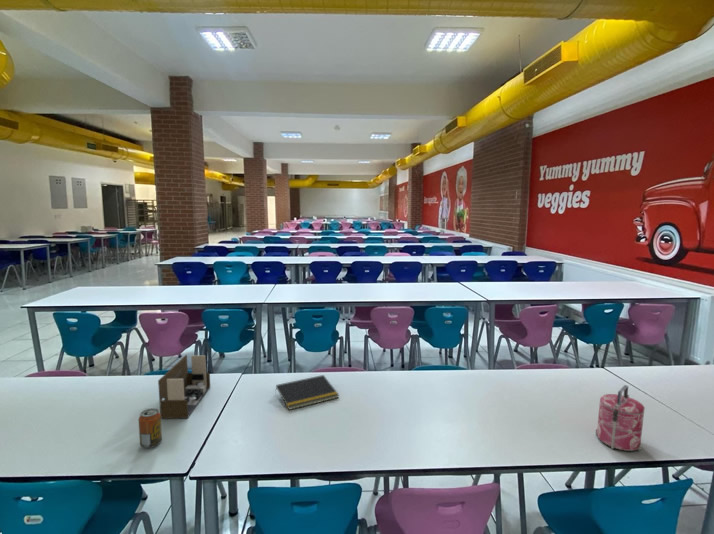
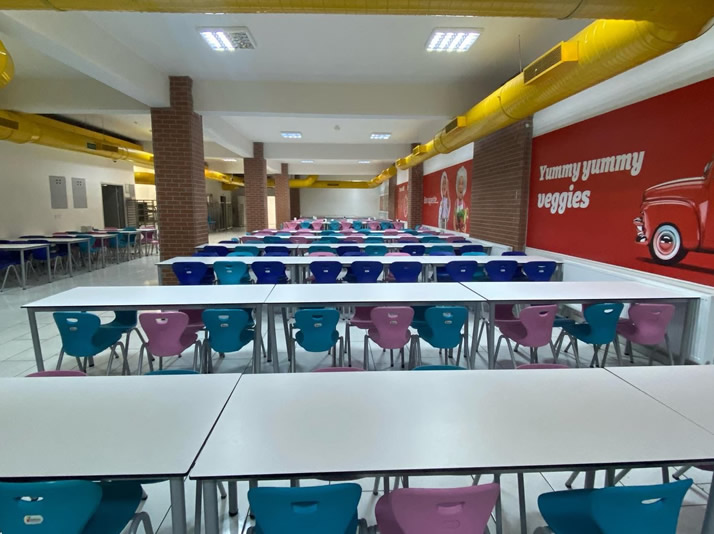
- beverage can (150, 428)
- notepad (307, 391)
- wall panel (186, 384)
- tiffin carrier (620, 415)
